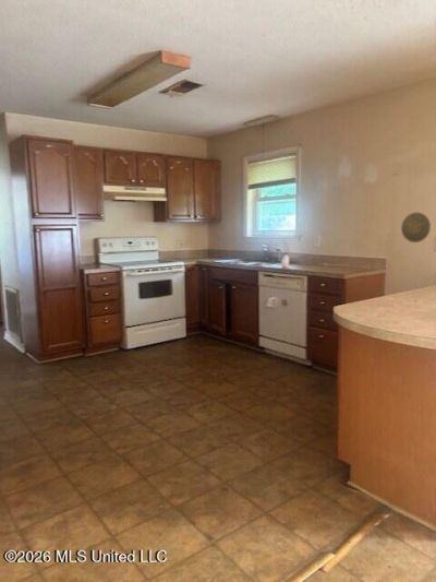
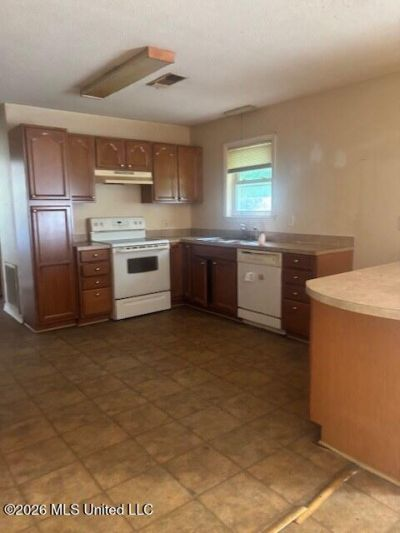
- decorative plate (414, 227)
